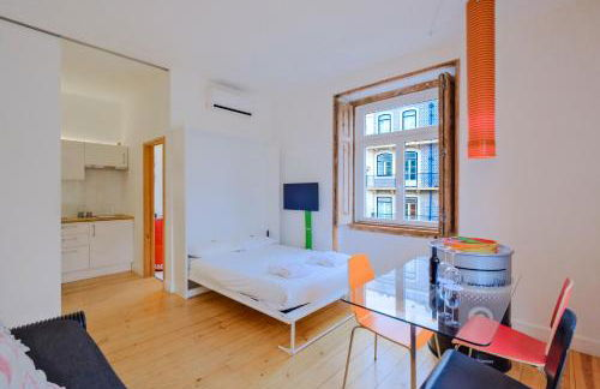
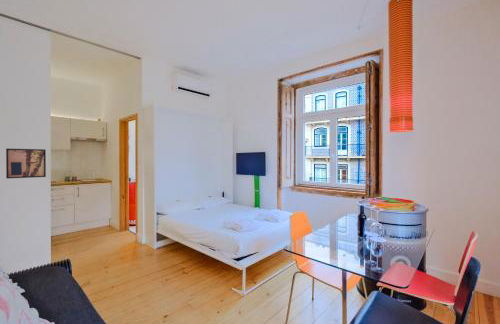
+ wall art (26, 163)
